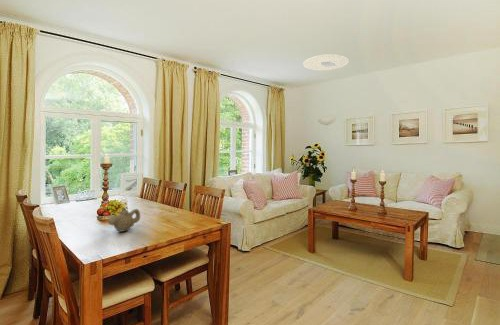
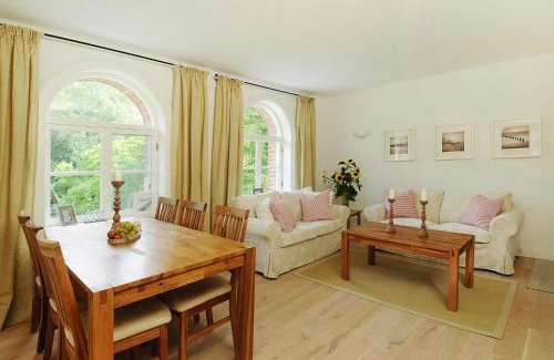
- ceiling light (325, 61)
- teapot (124, 218)
